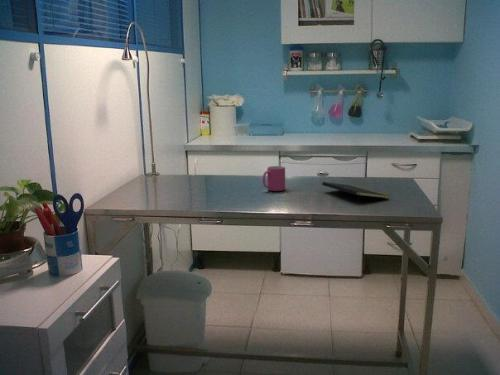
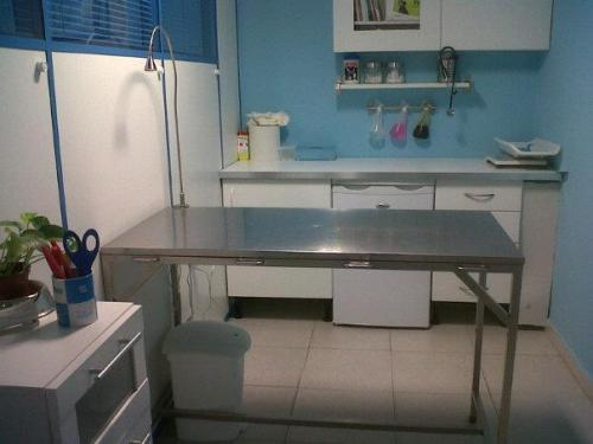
- mug (273, 179)
- notepad (354, 190)
